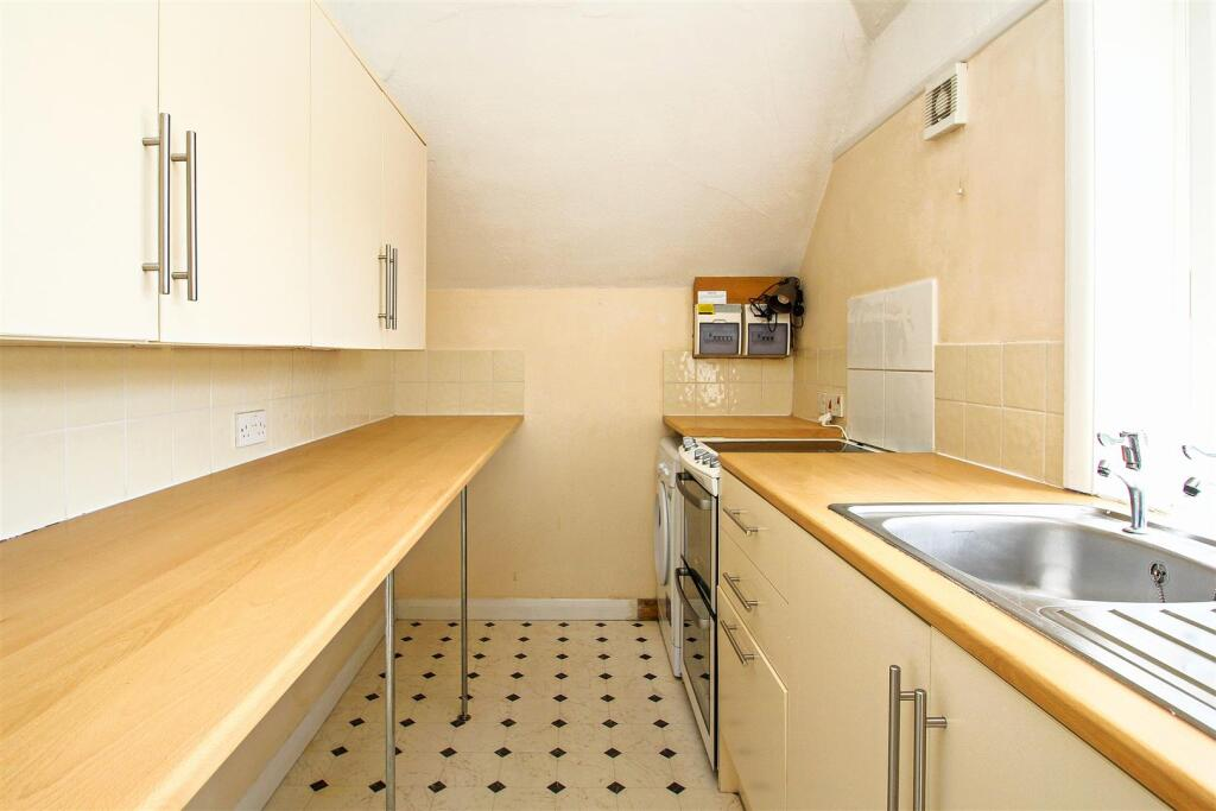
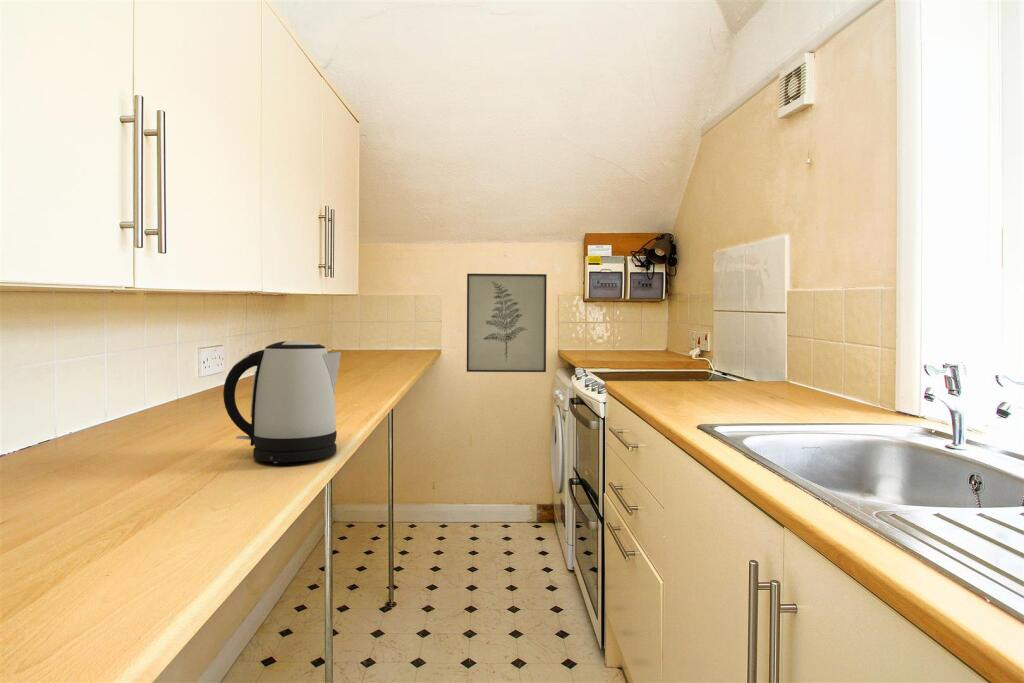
+ kettle (283, 398)
+ wall art (506, 323)
